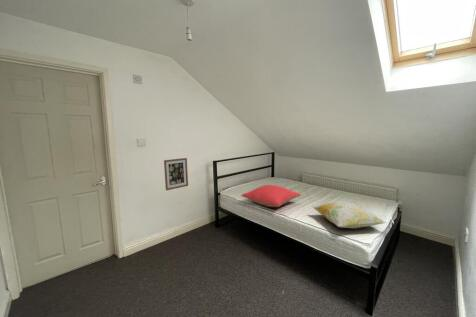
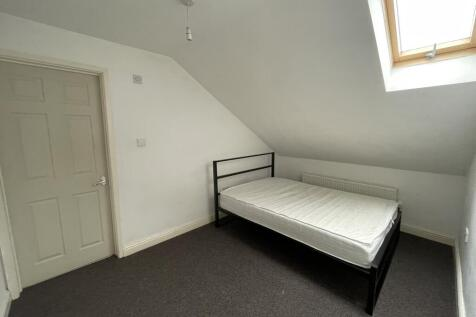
- wall art (176, 173)
- decorative pillow (345, 214)
- pillow (271, 195)
